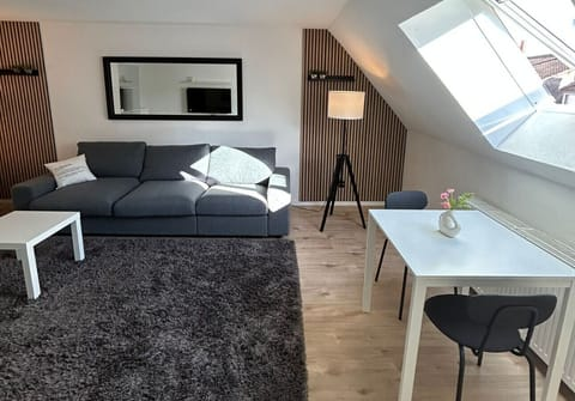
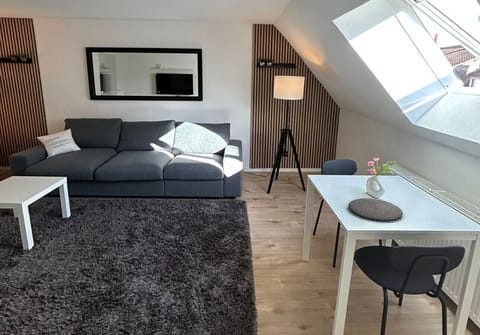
+ plate (374, 208)
